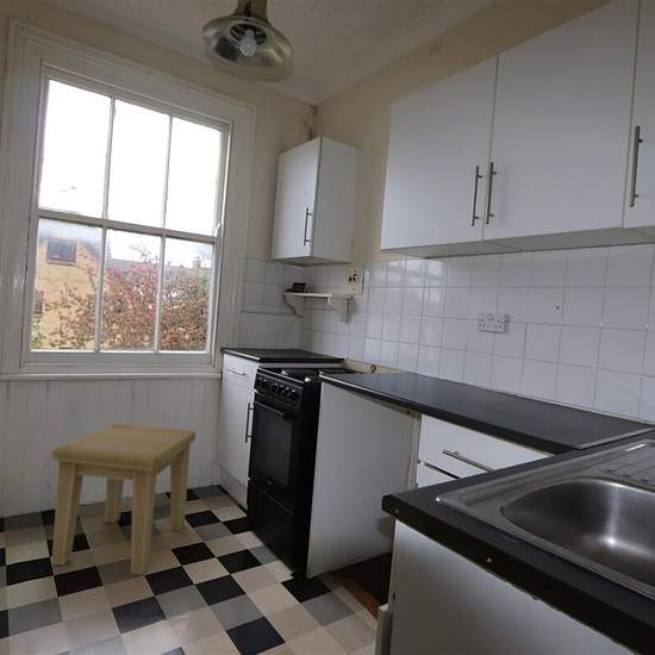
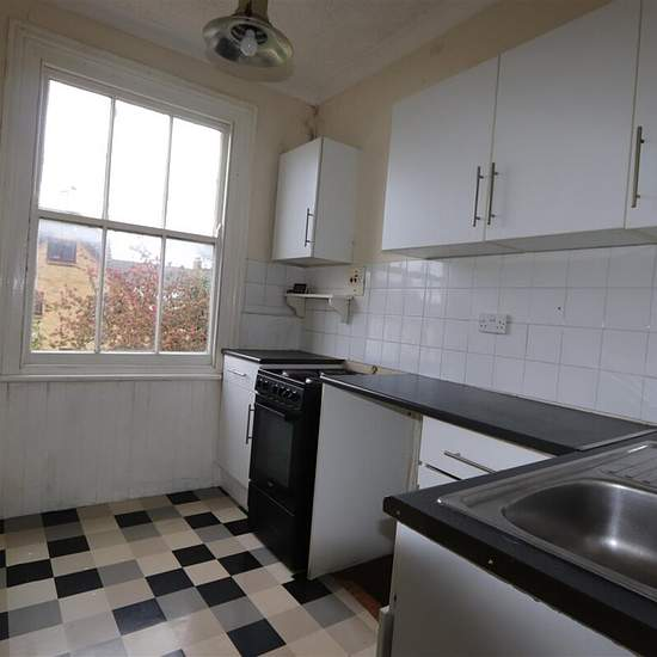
- side table (132, 491)
